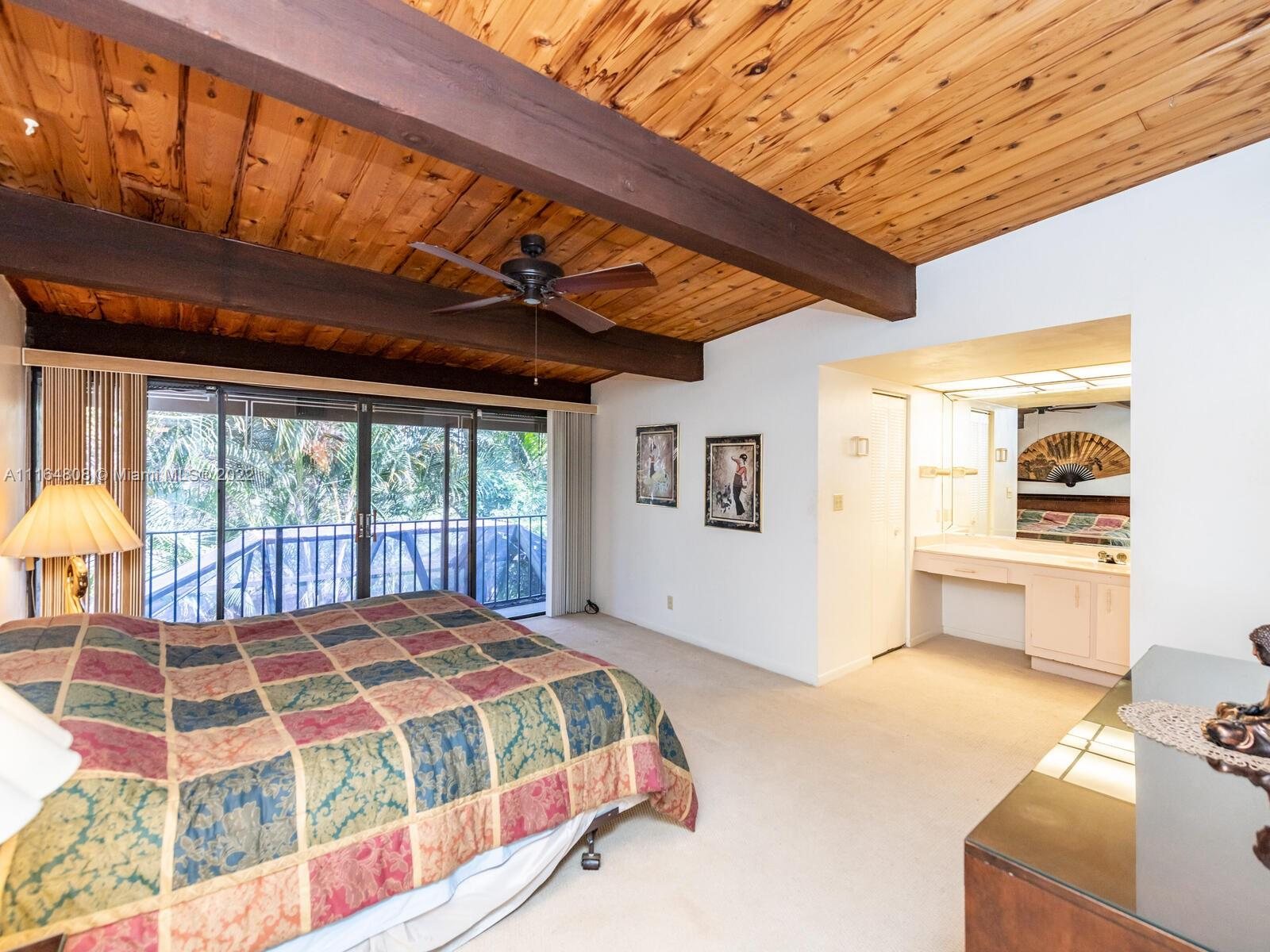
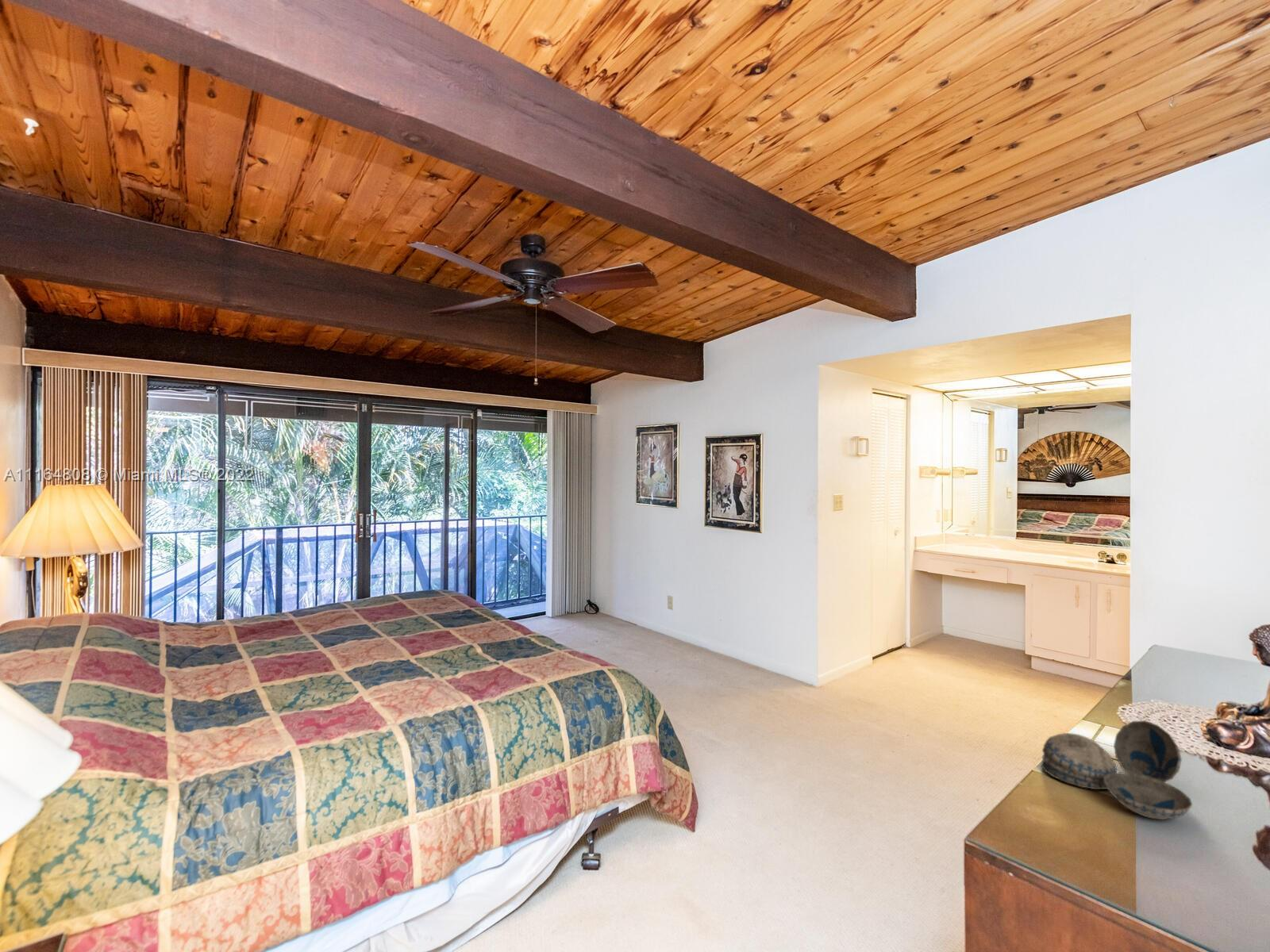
+ decorative bowl (1111, 758)
